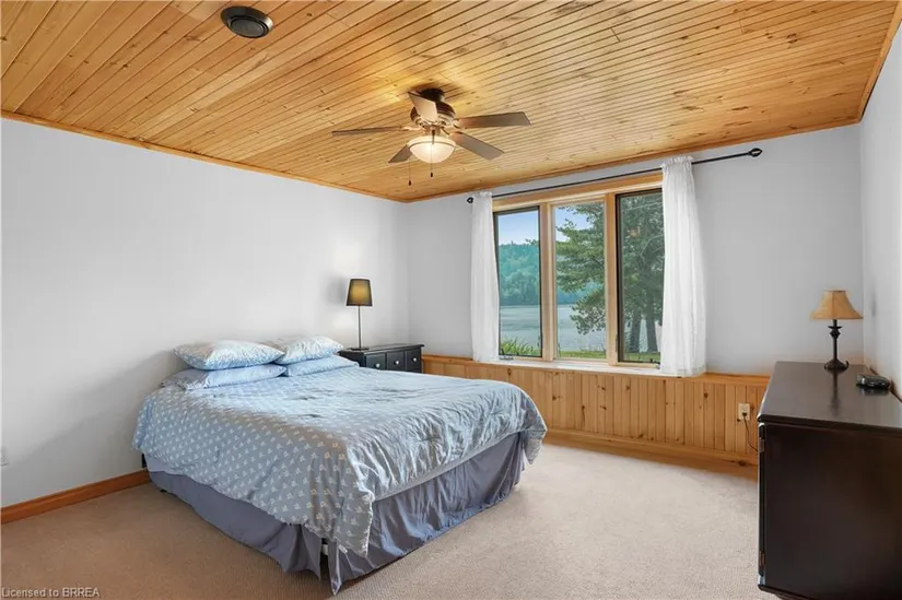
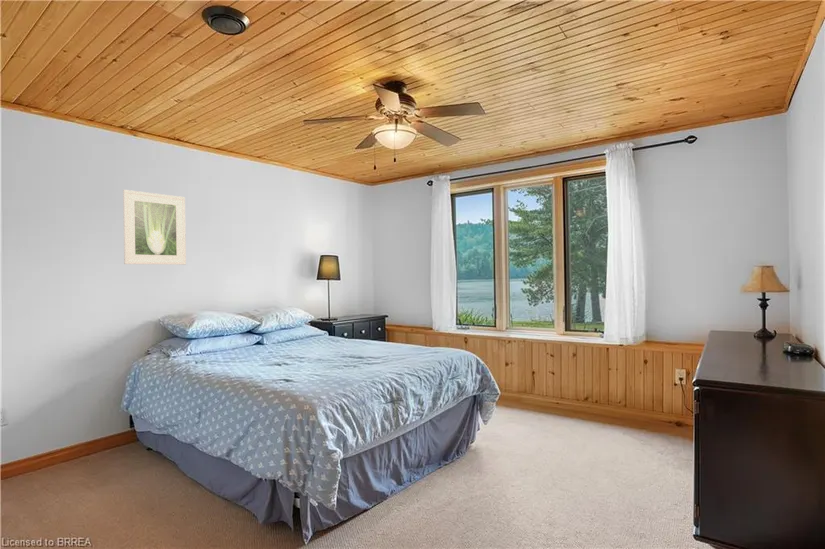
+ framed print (155, 229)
